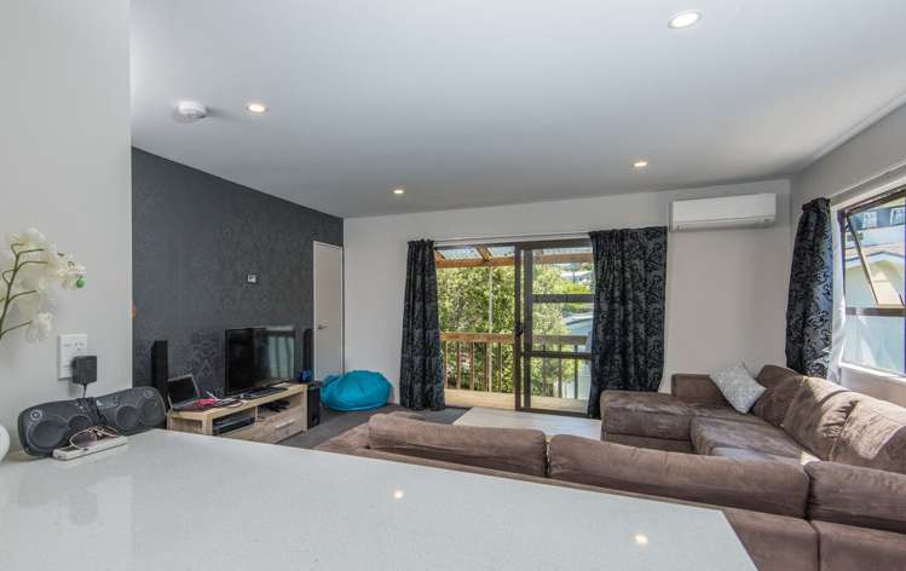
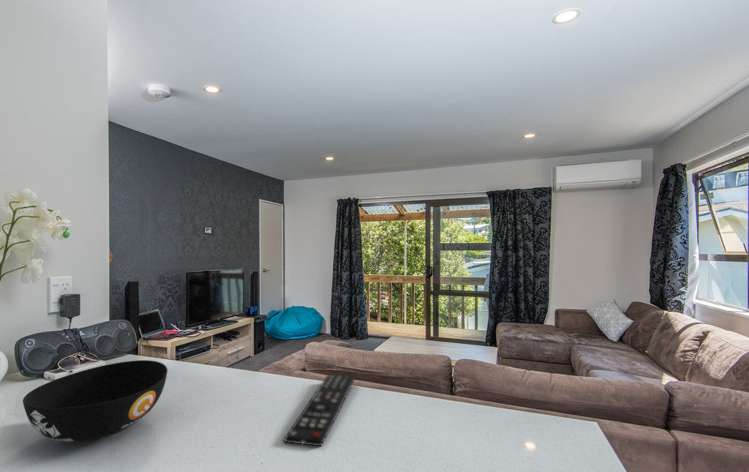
+ bowl (102, 404)
+ remote control (325, 403)
